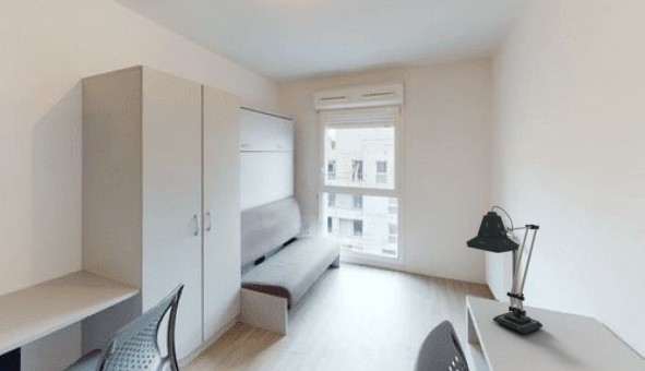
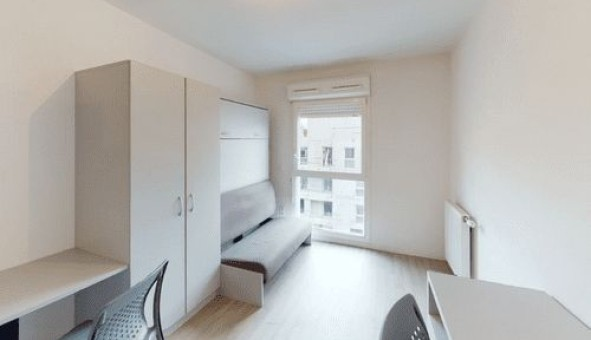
- desk lamp (516, 267)
